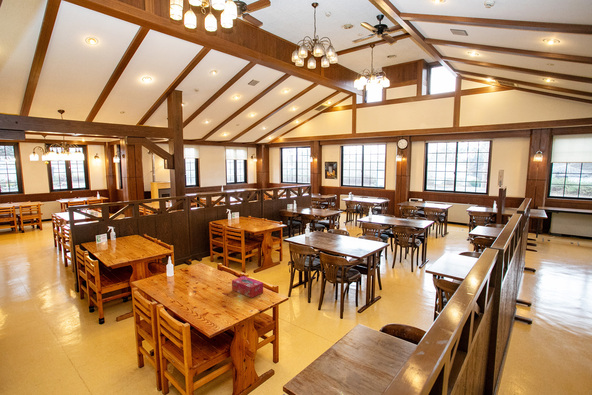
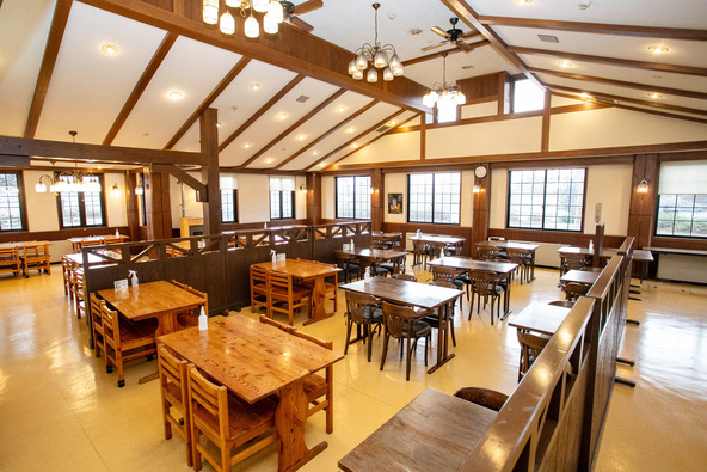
- tissue box (247, 286)
